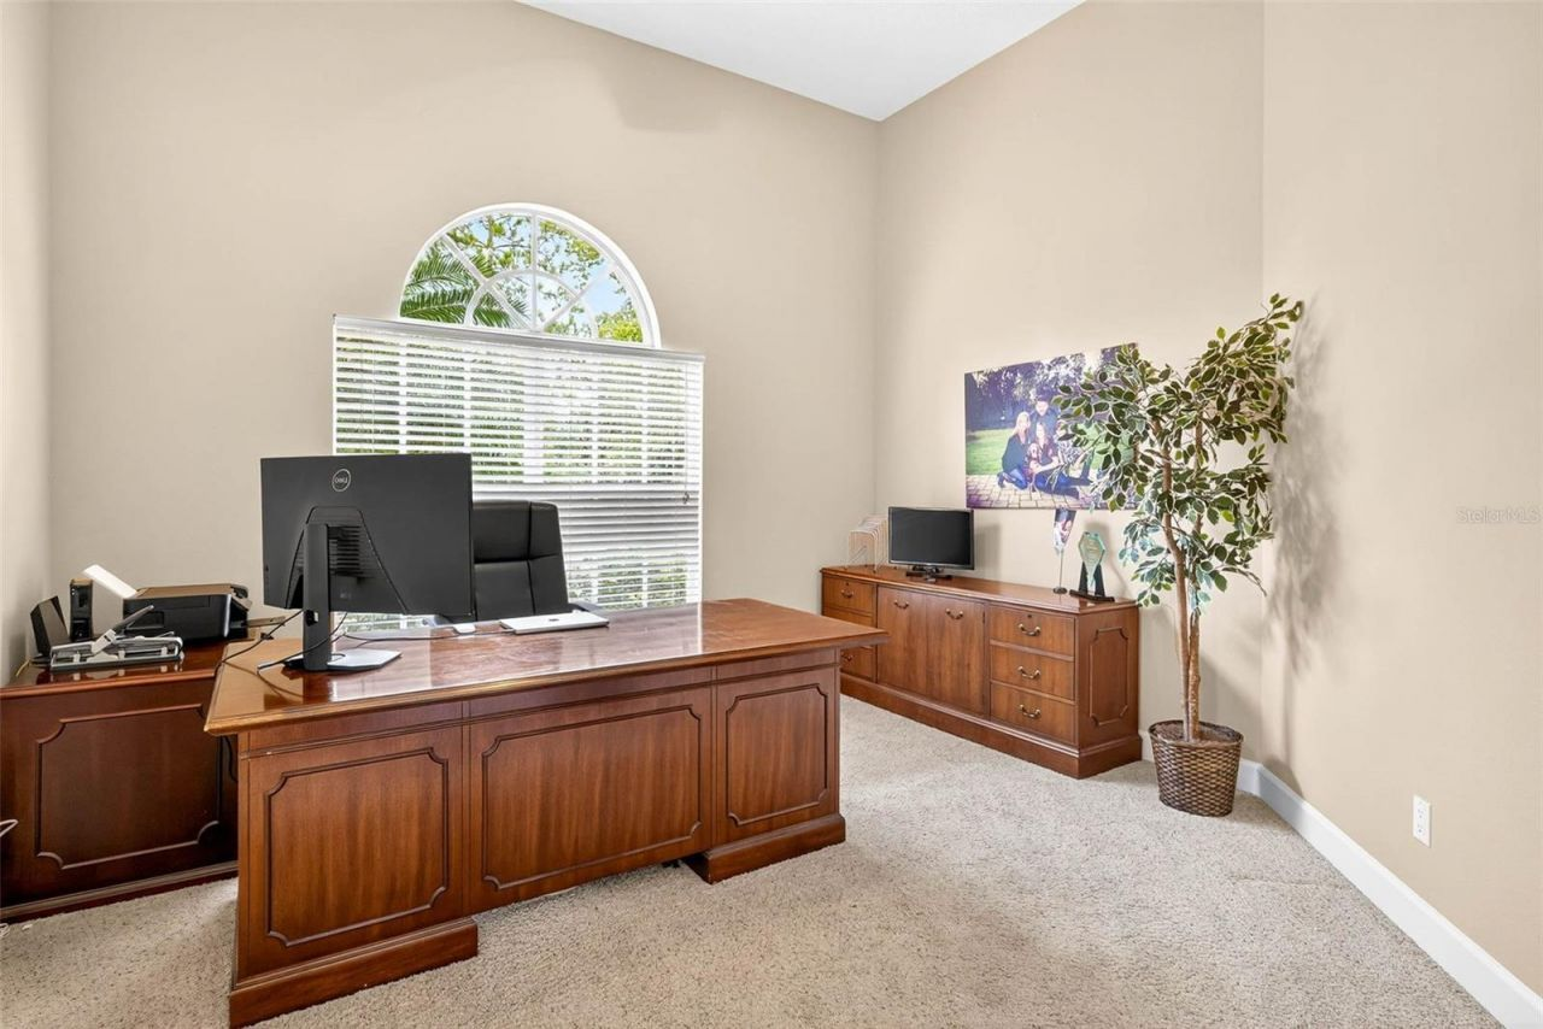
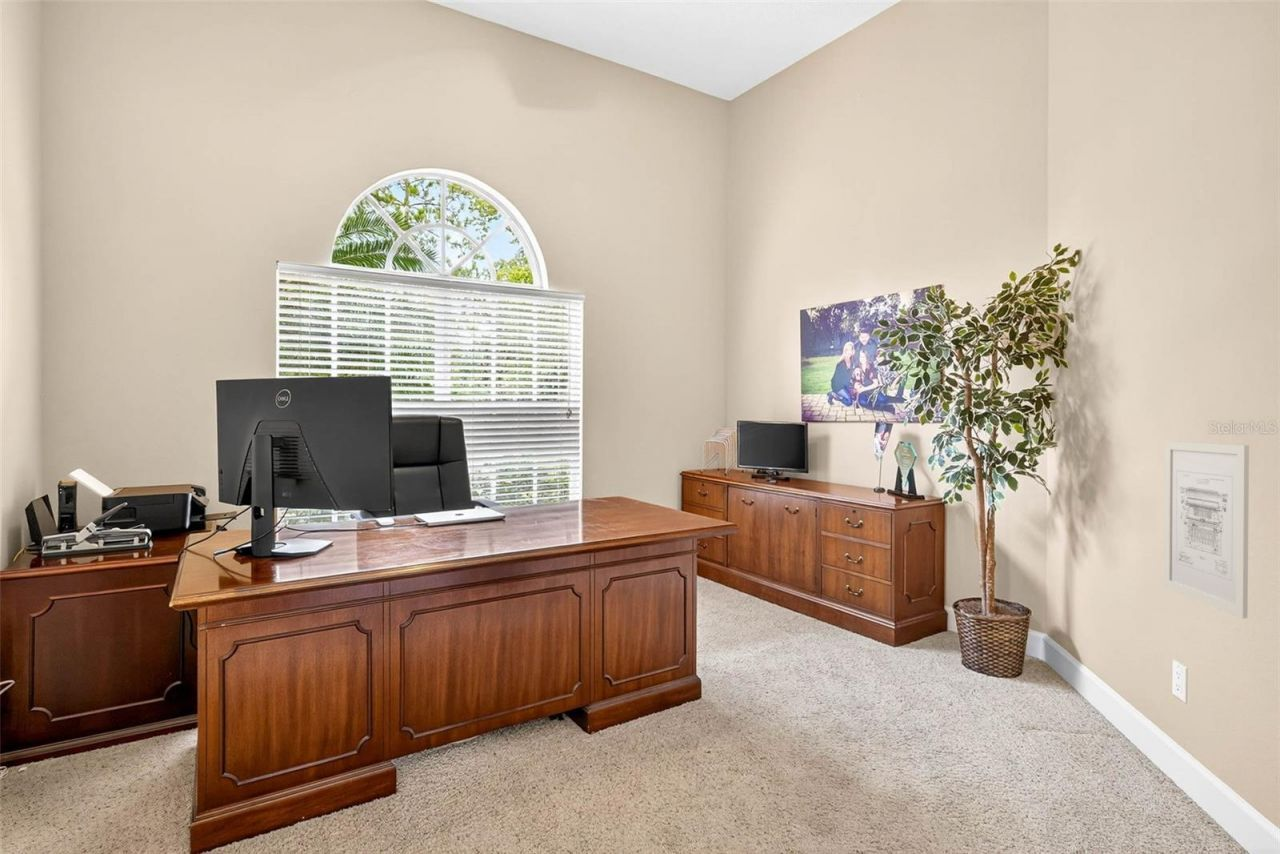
+ wall art (1202, 522)
